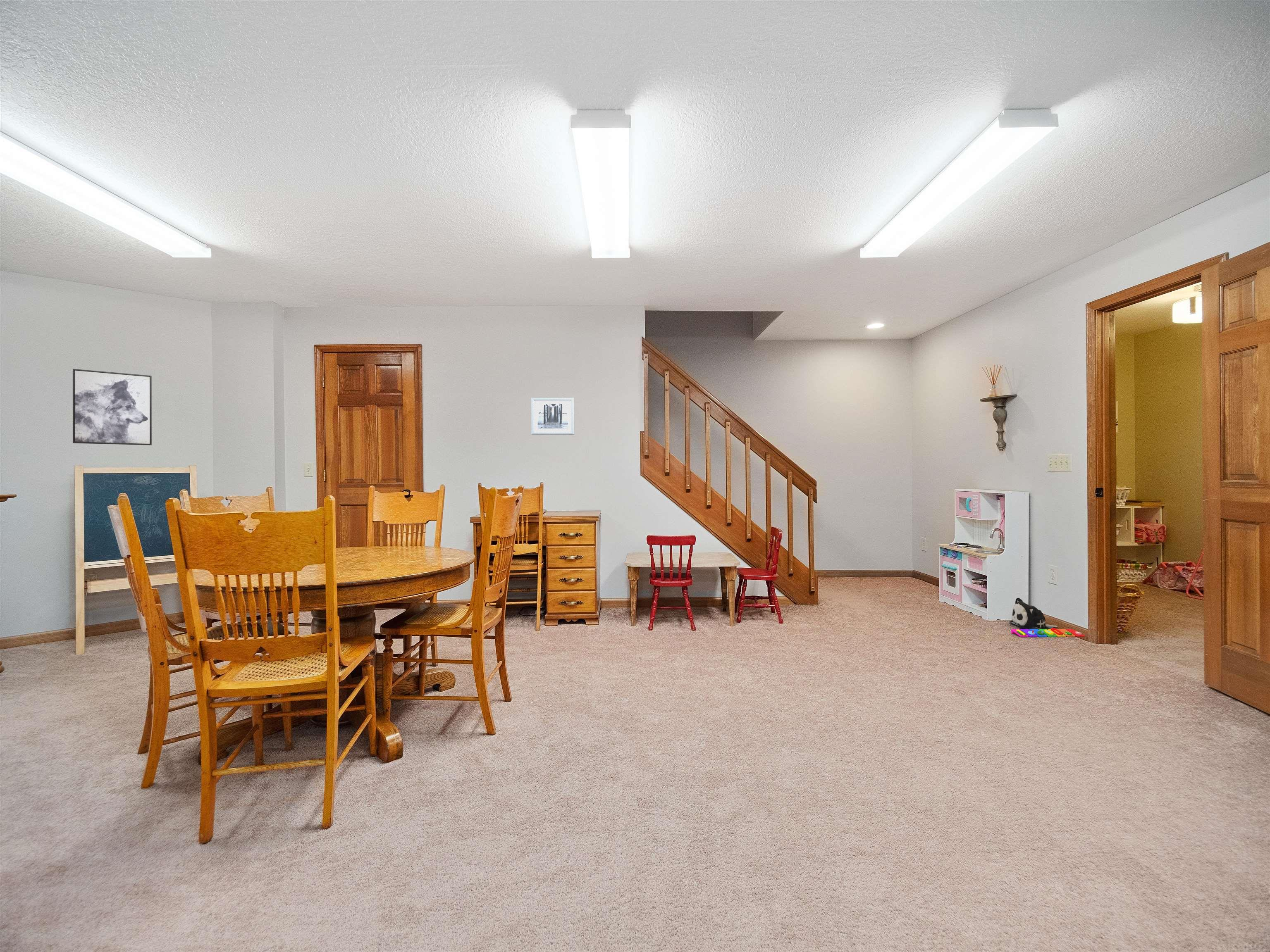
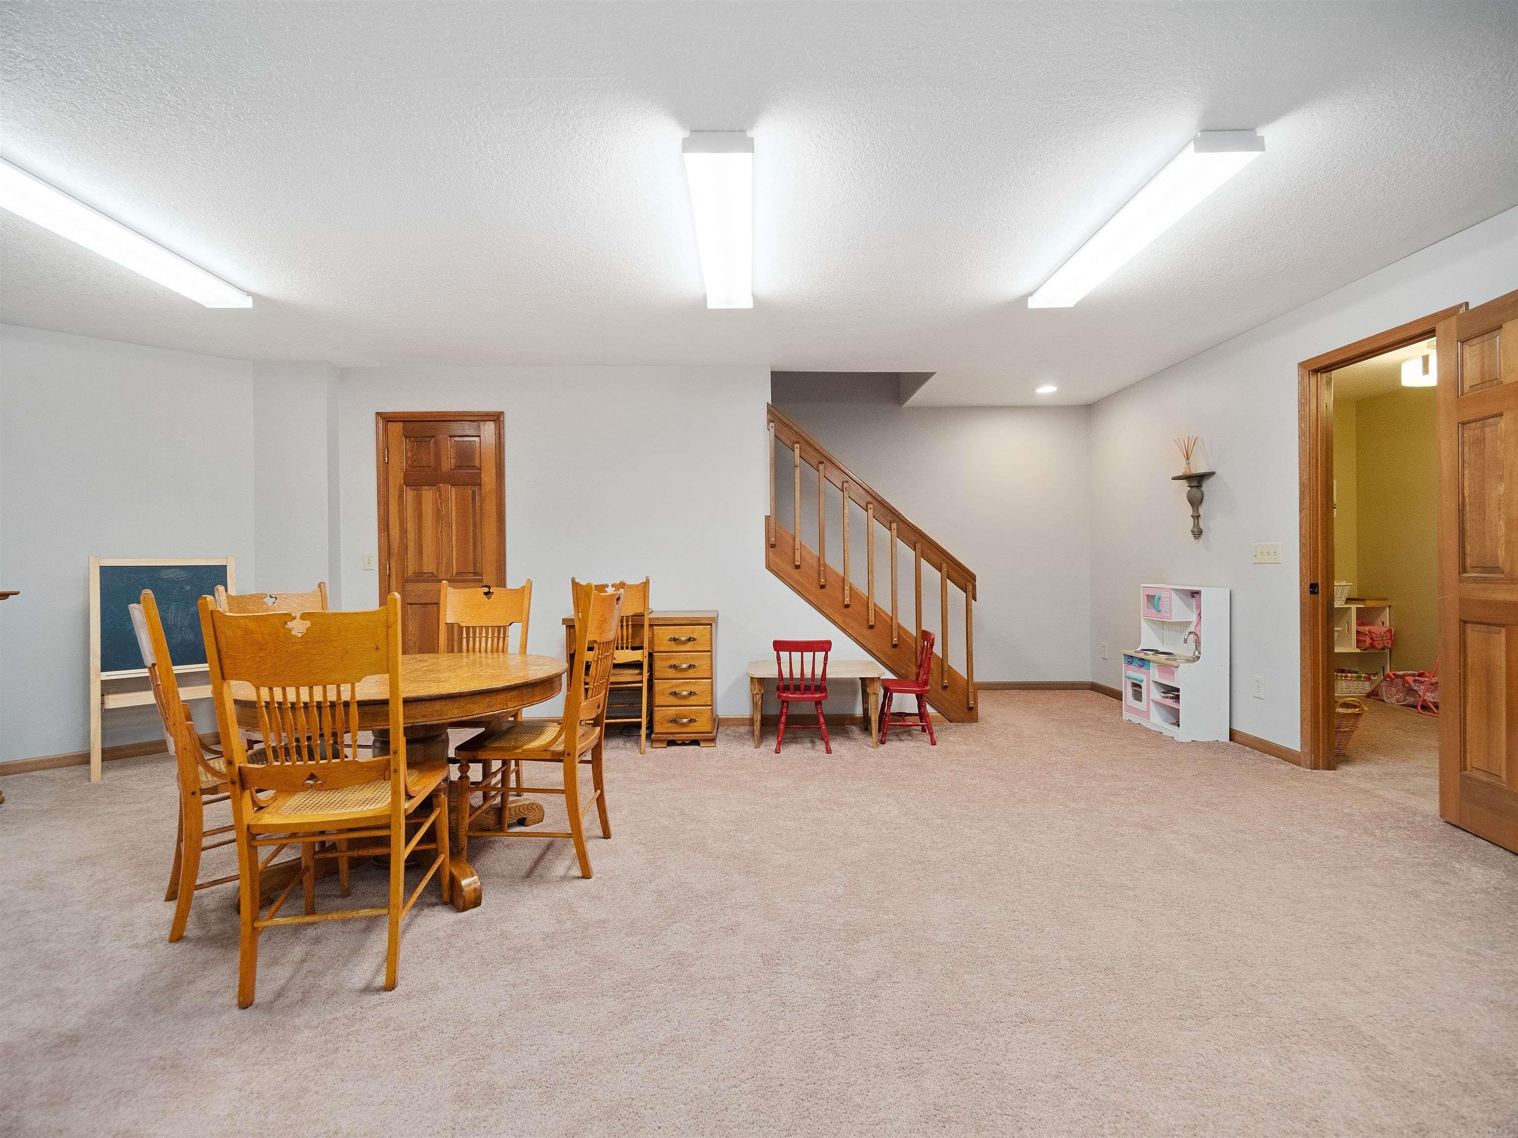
- wall art (553, 416)
- knob puzzle (1047, 631)
- wall art (113, 408)
- plush toy (1035, 613)
